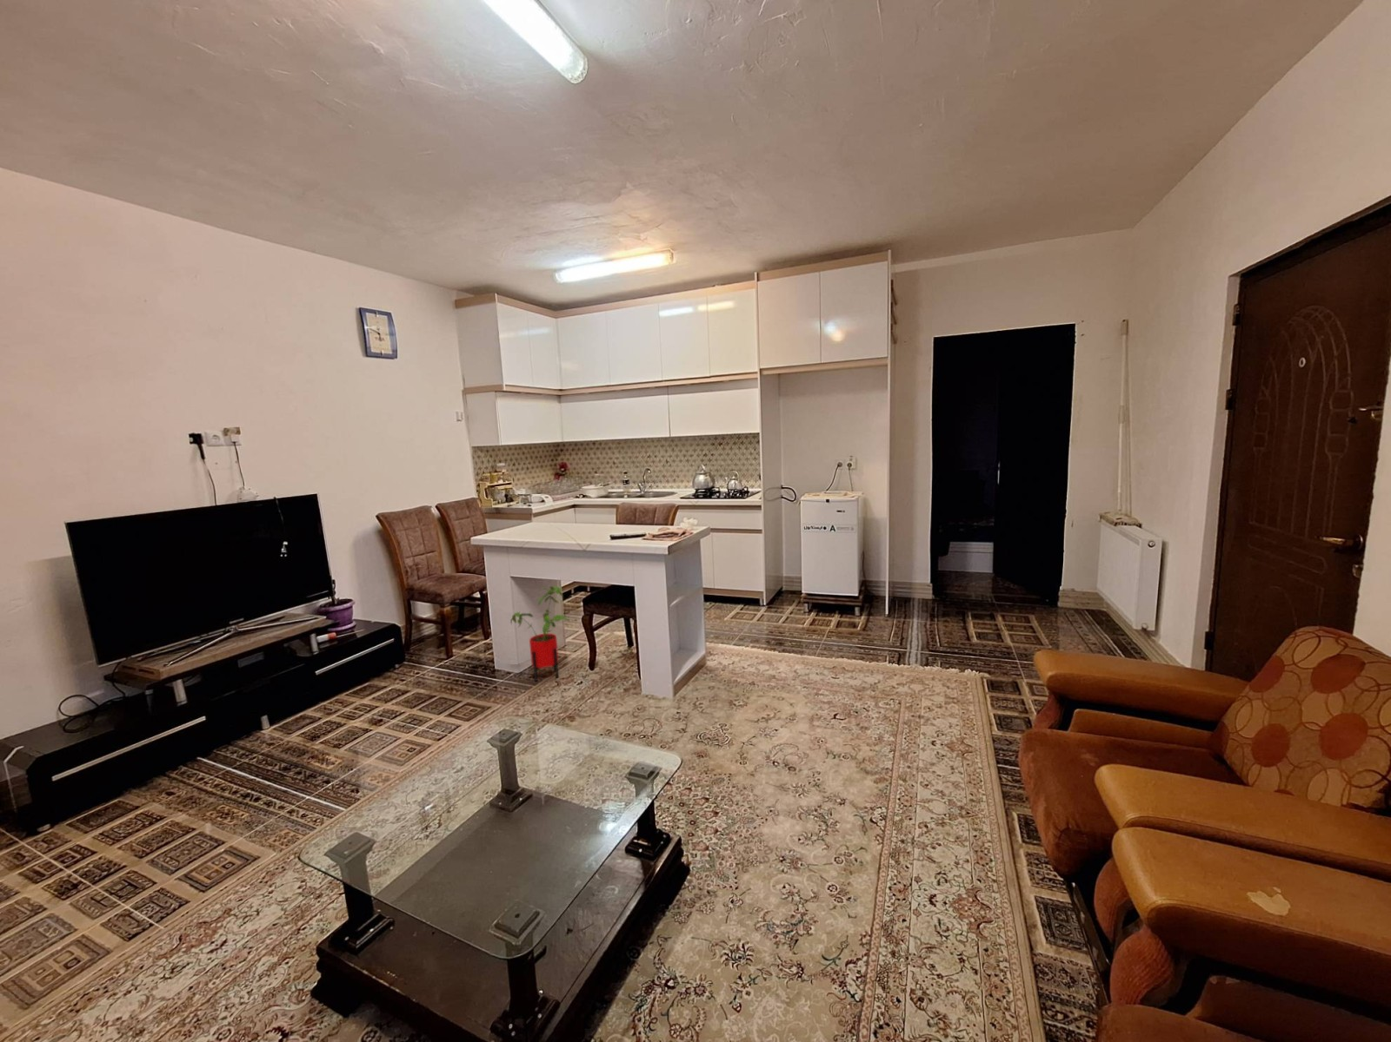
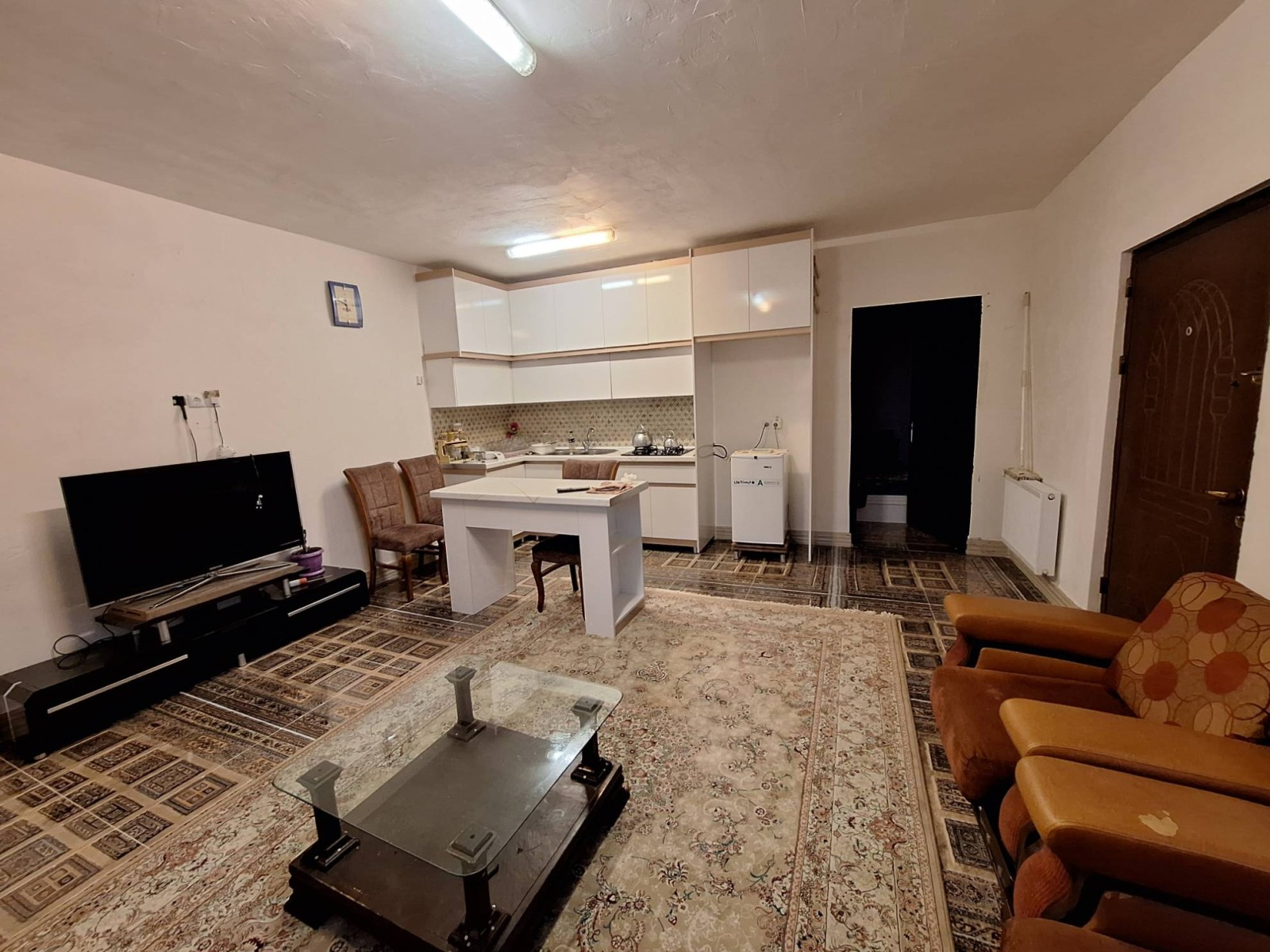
- house plant (545, 632)
